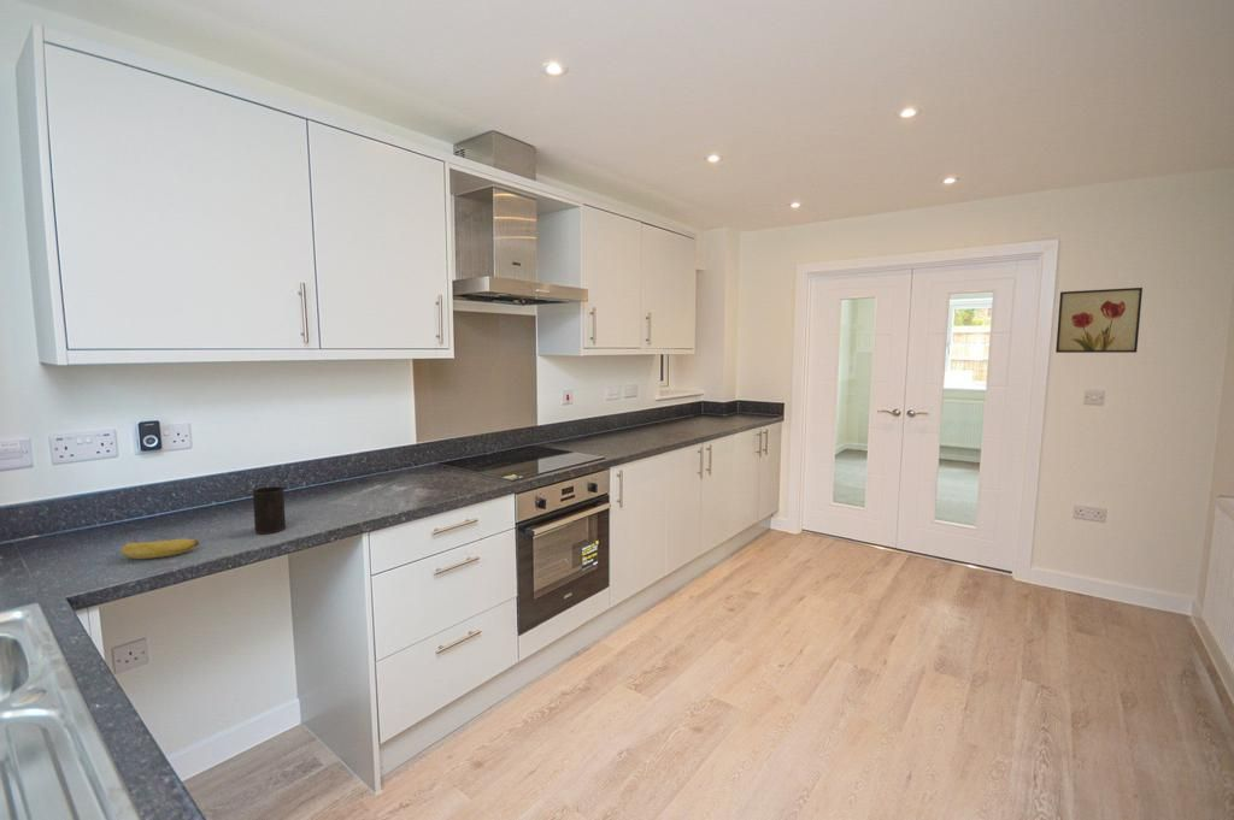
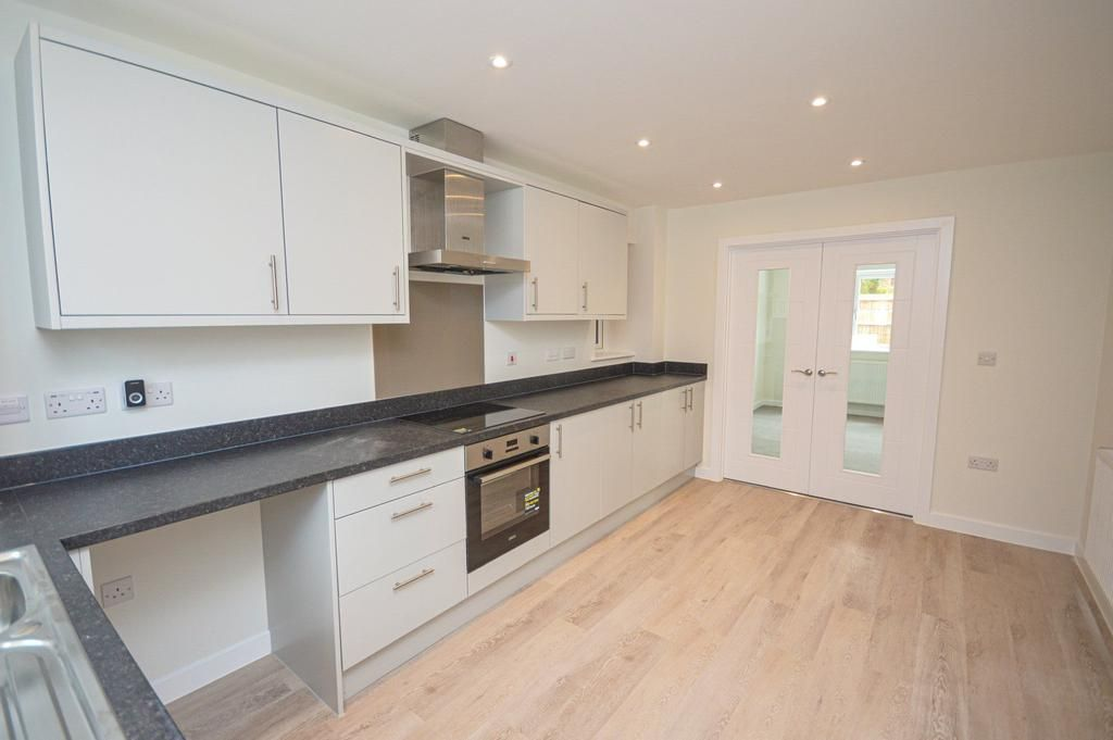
- banana (160, 545)
- wall art (1097, 320)
- cup (269, 509)
